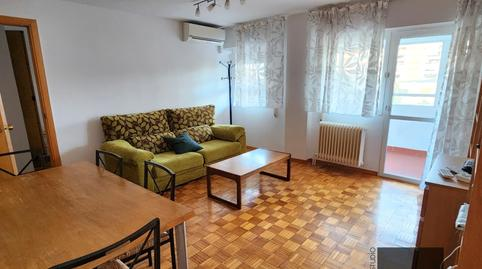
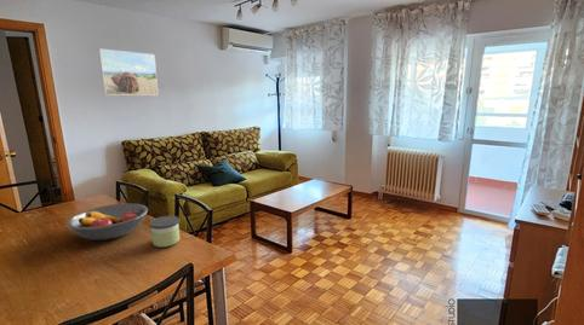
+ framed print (130, 74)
+ candle (165, 231)
+ fruit bowl (110, 221)
